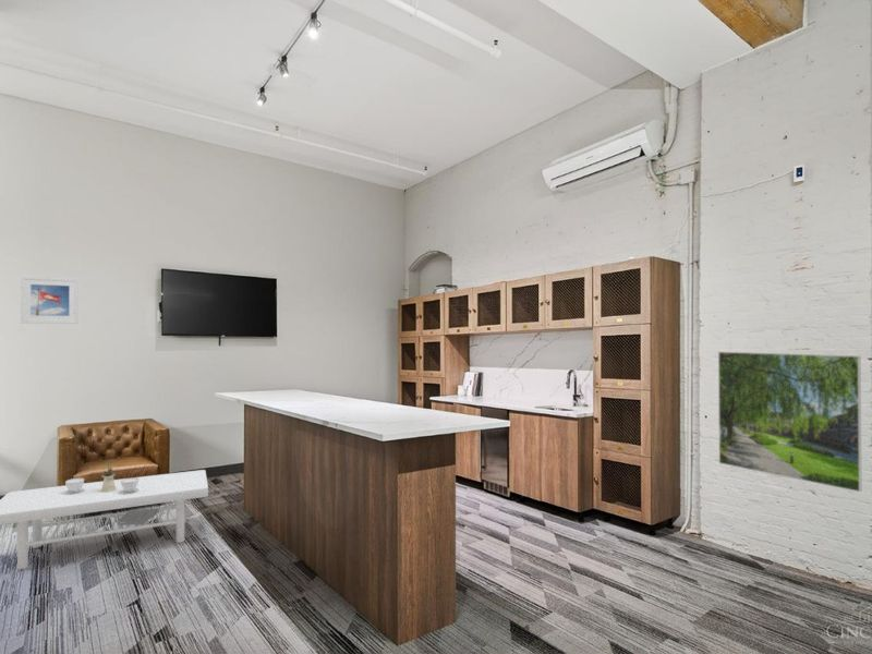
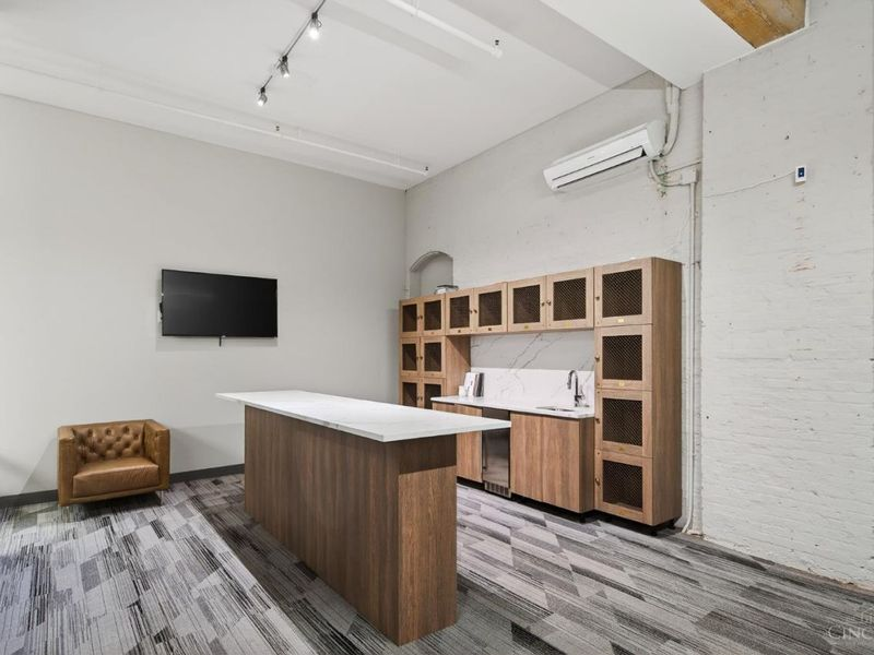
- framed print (50, 300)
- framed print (783, 414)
- coffee table (109, 501)
